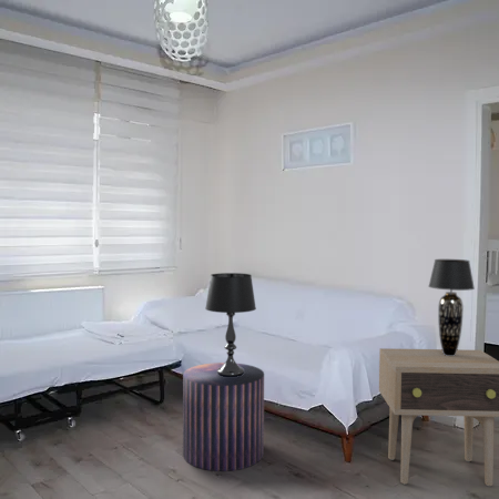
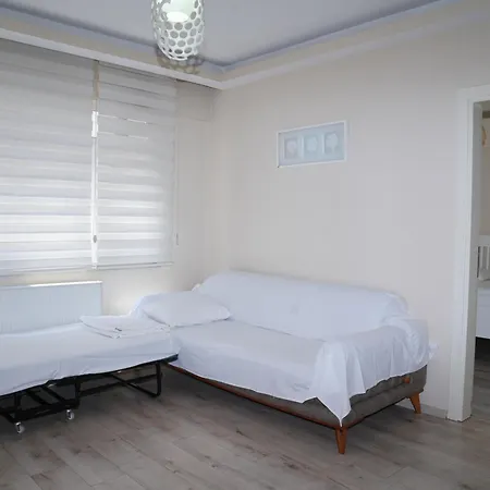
- stool (223, 413)
- table lamp (450, 307)
- side table (439, 415)
- table lamp (231, 324)
